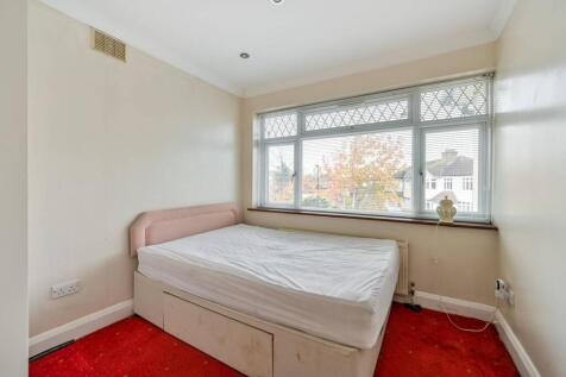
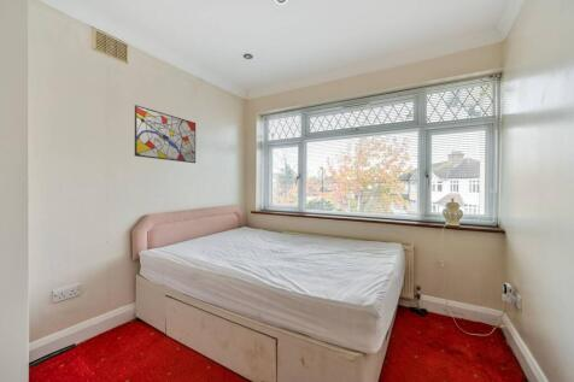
+ wall art (168, 137)
